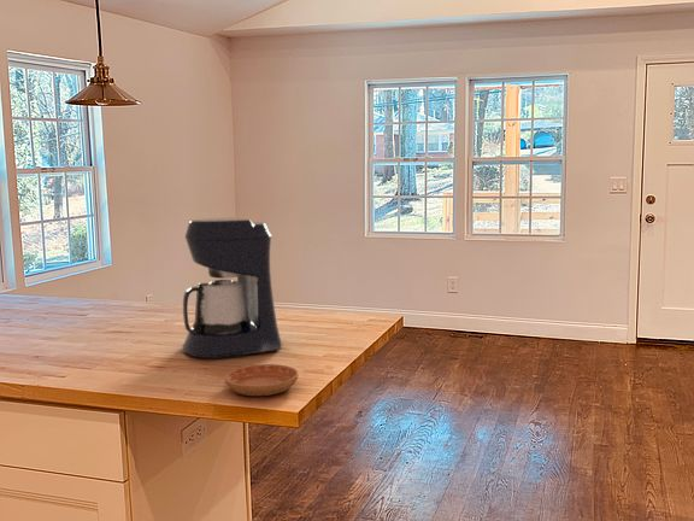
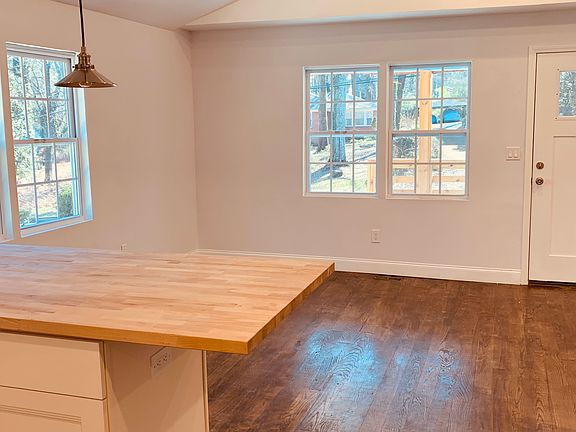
- saucer (261, 380)
- coffee maker (231, 283)
